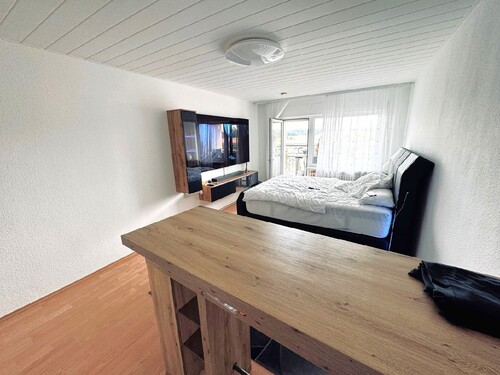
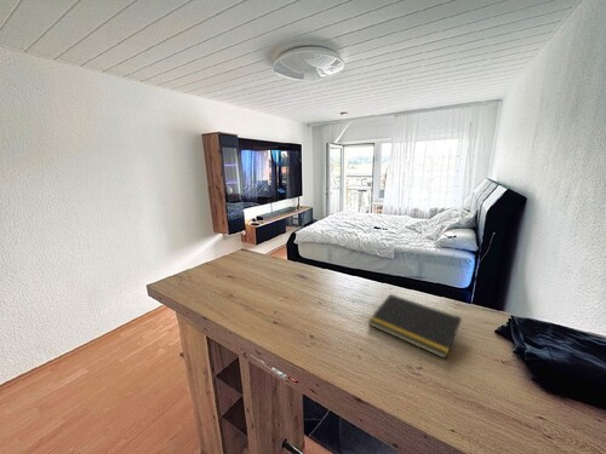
+ notepad (413, 321)
